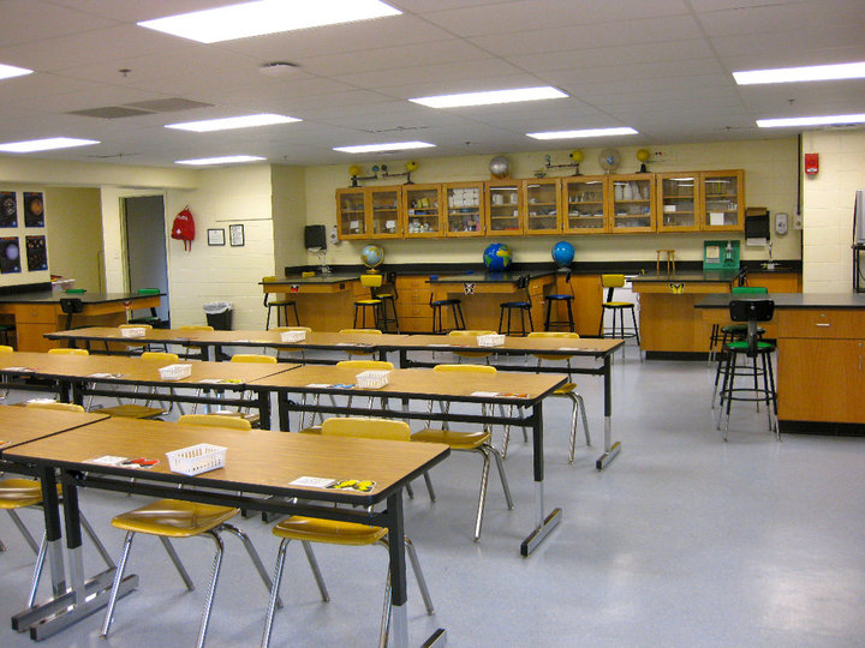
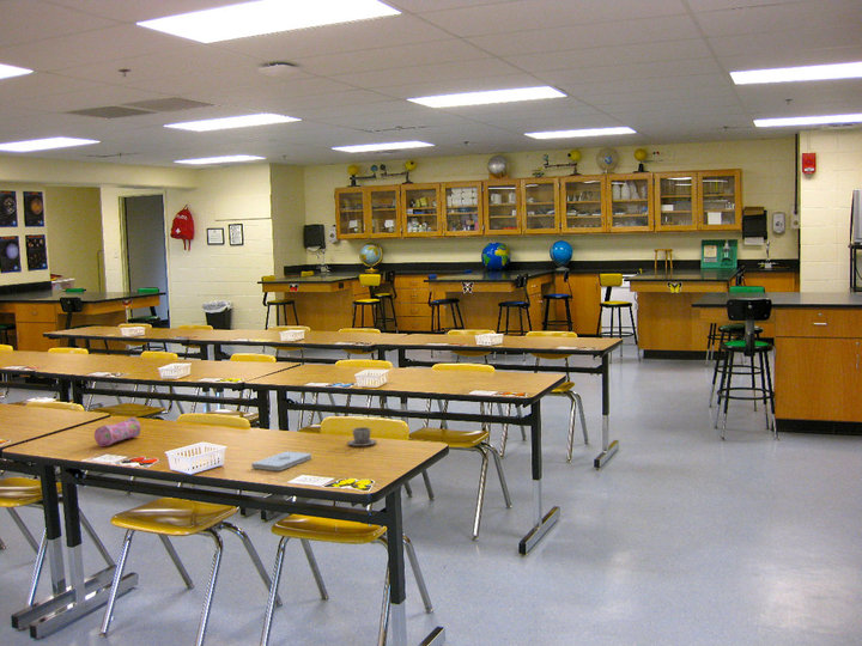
+ cup (362, 435)
+ notepad (283, 461)
+ pencil case (117, 431)
